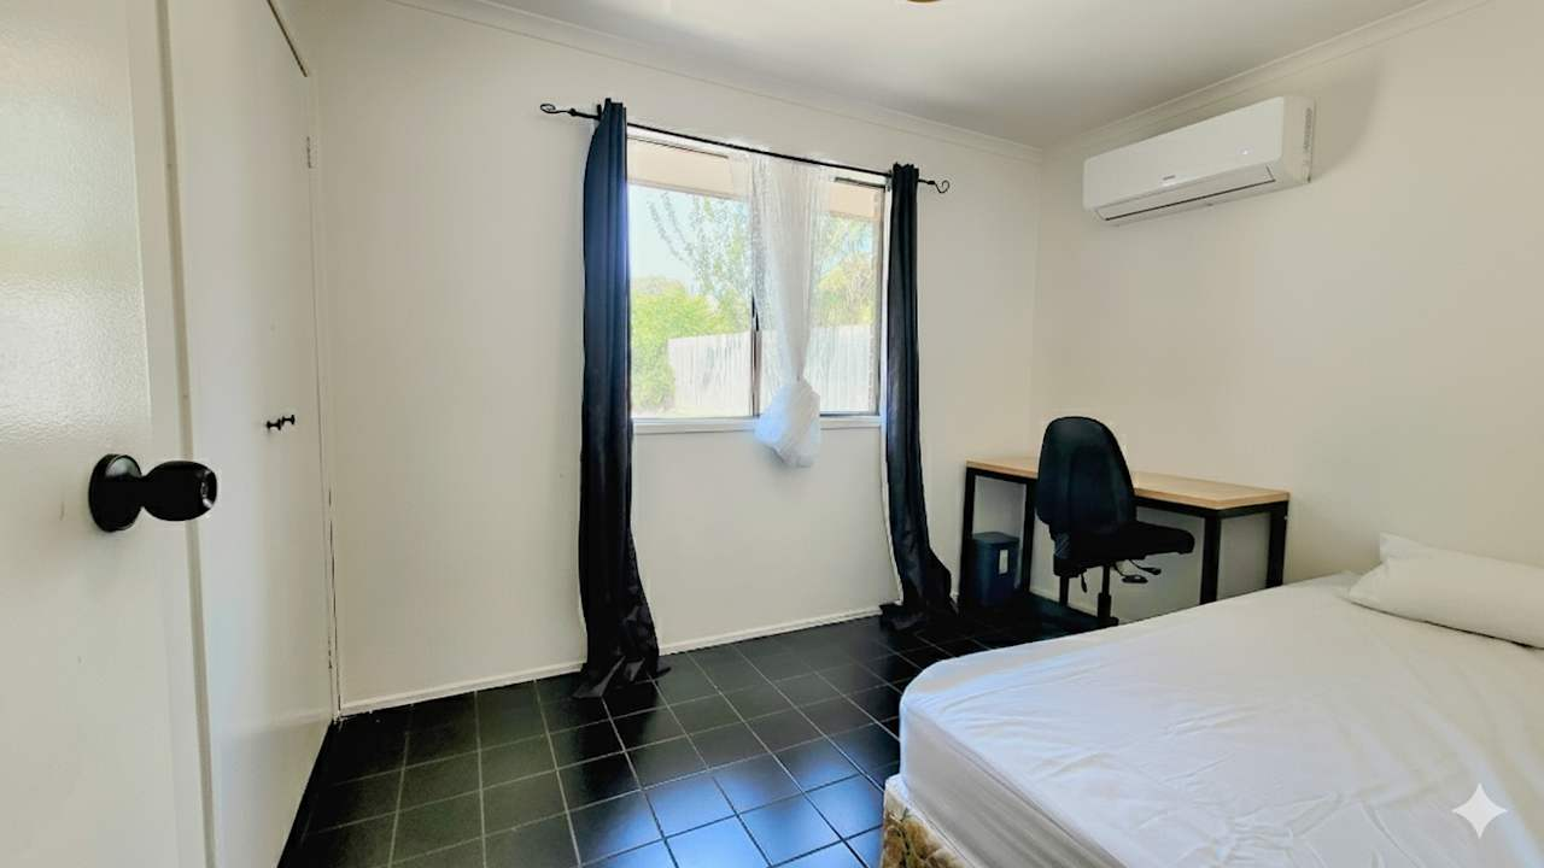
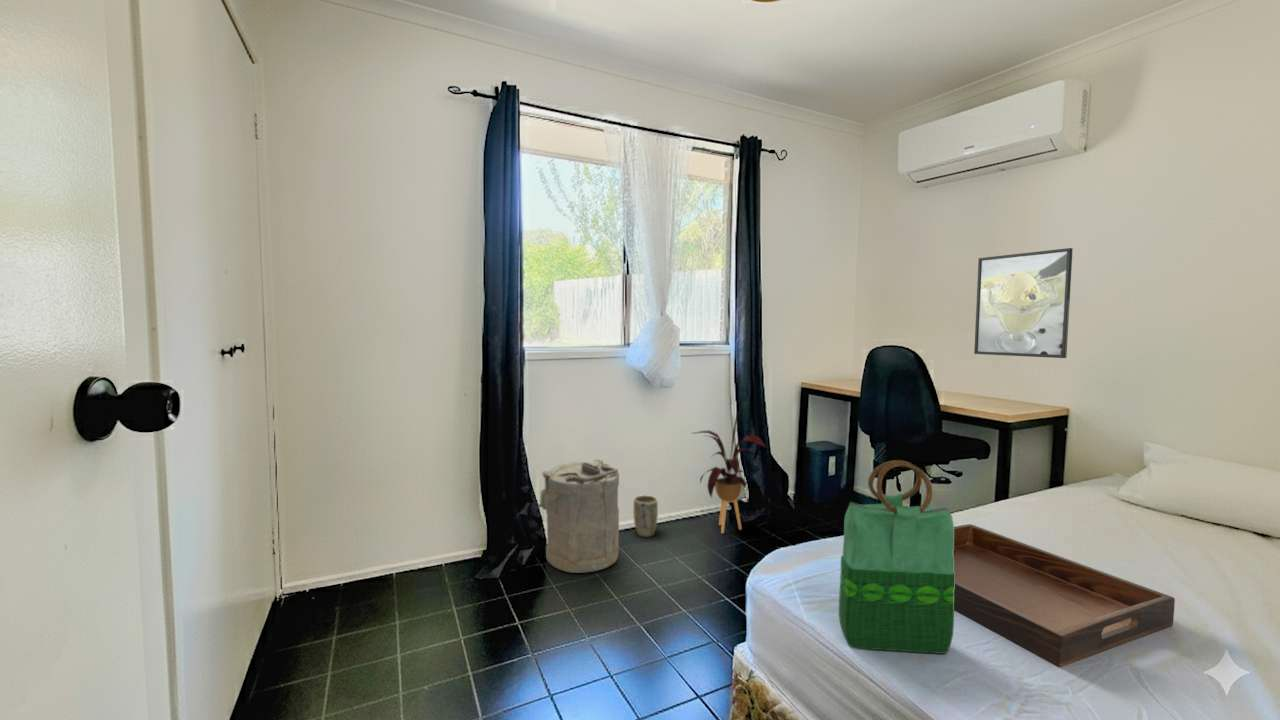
+ house plant (725, 469)
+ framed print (1019, 305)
+ tote bag (896, 552)
+ serving tray (1004, 579)
+ laundry hamper (579, 510)
+ plant pot (645, 516)
